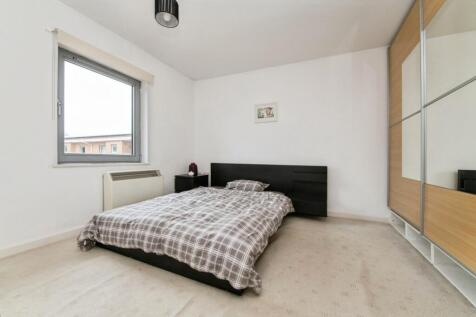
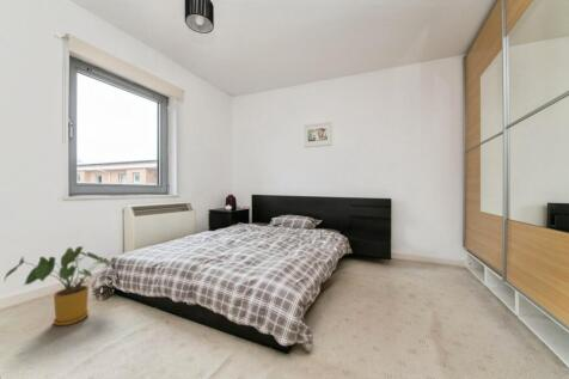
+ house plant (69, 283)
